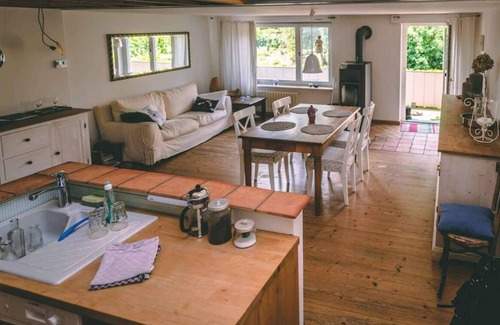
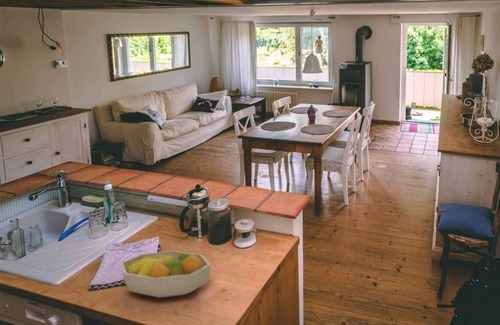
+ fruit bowl (165, 270)
